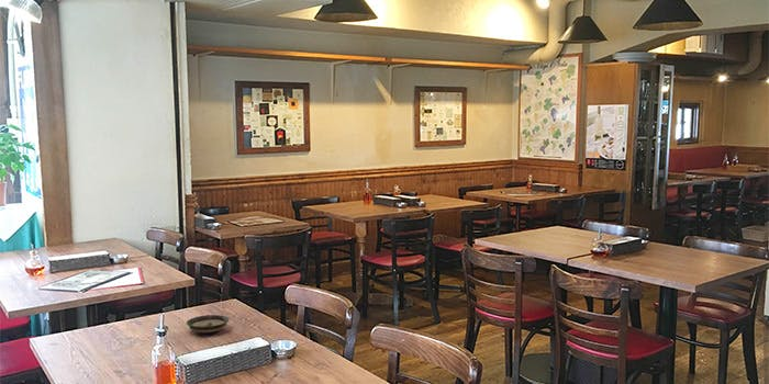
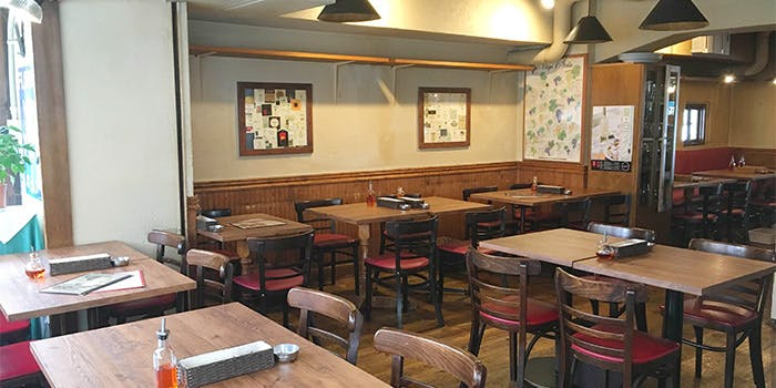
- saucer (208, 325)
